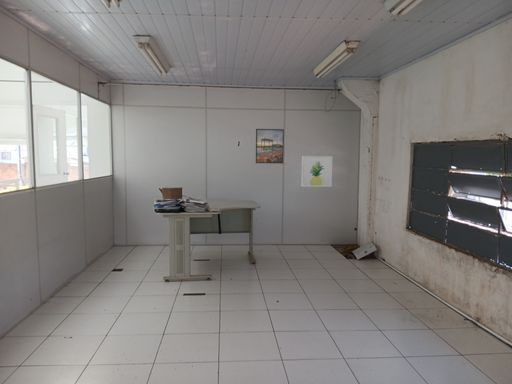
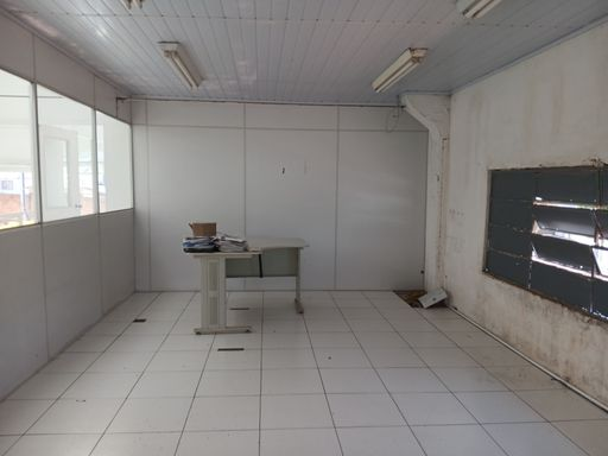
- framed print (269, 146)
- wall art (316, 171)
